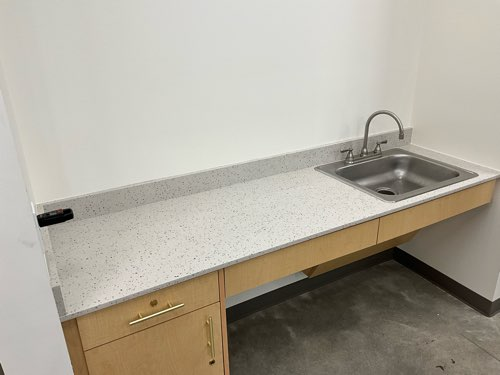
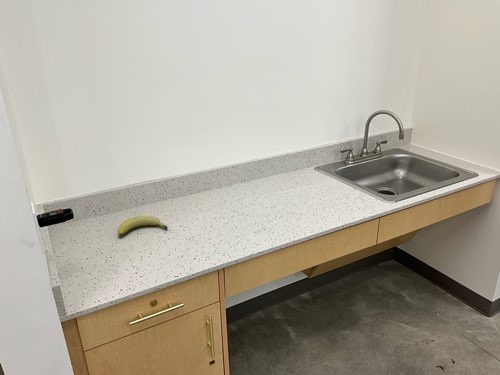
+ fruit (141, 224)
